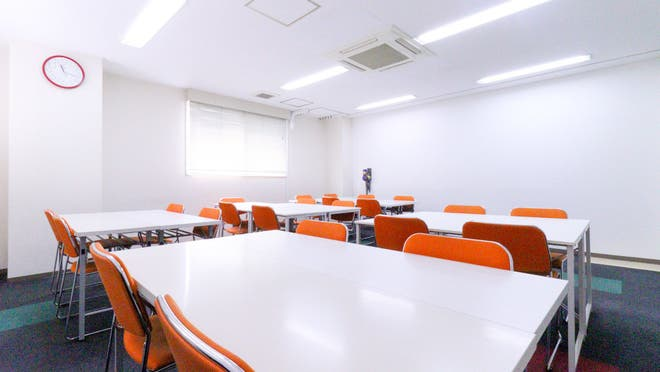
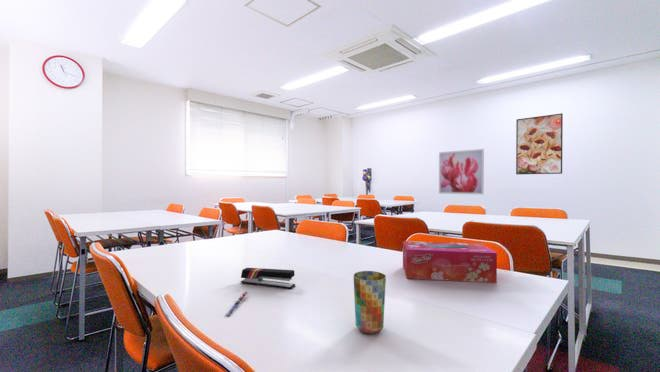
+ wall art (460, 172)
+ stapler (267, 276)
+ cup (369, 302)
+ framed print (538, 145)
+ pen (237, 302)
+ tissue box (445, 260)
